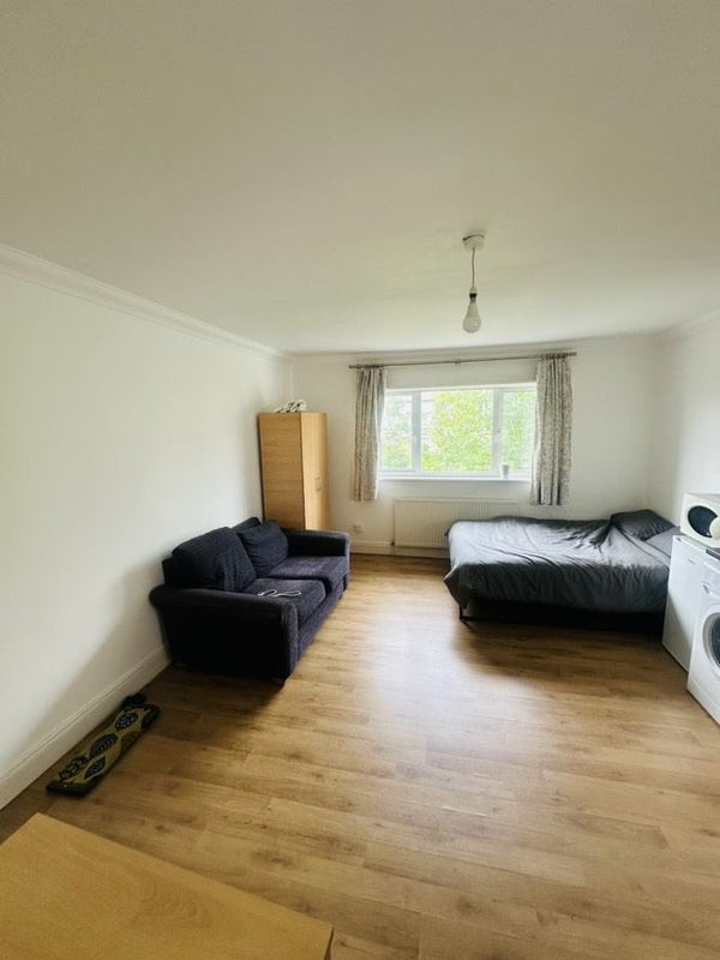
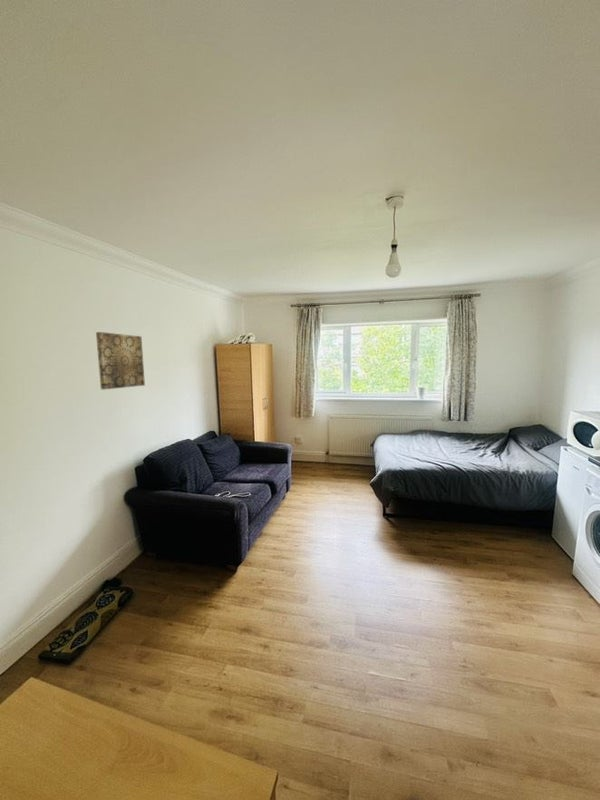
+ wall art (122, 361)
